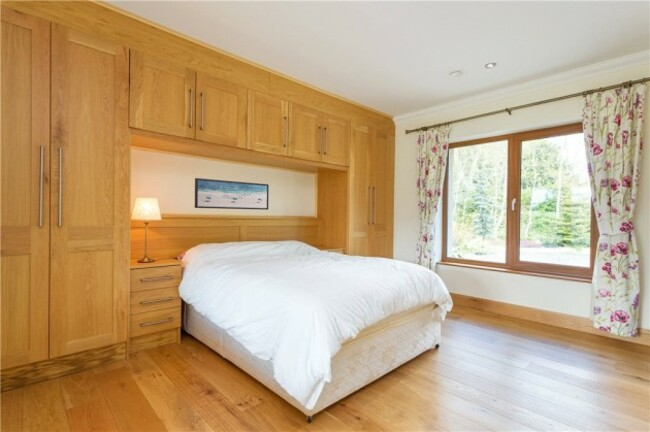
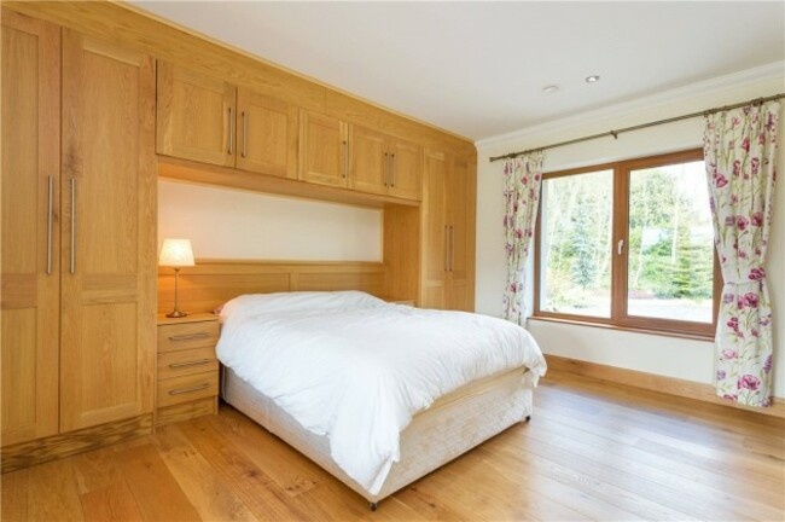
- wall art (234, 195)
